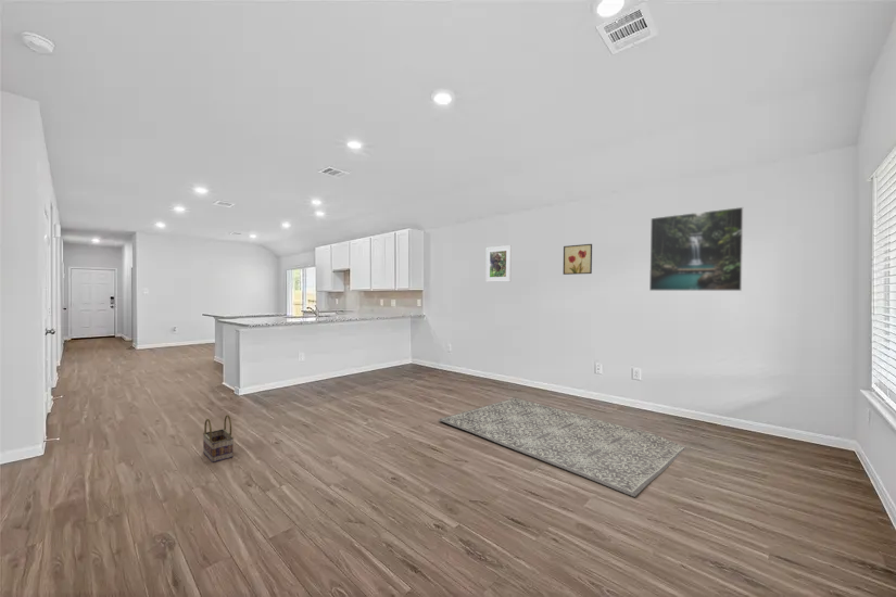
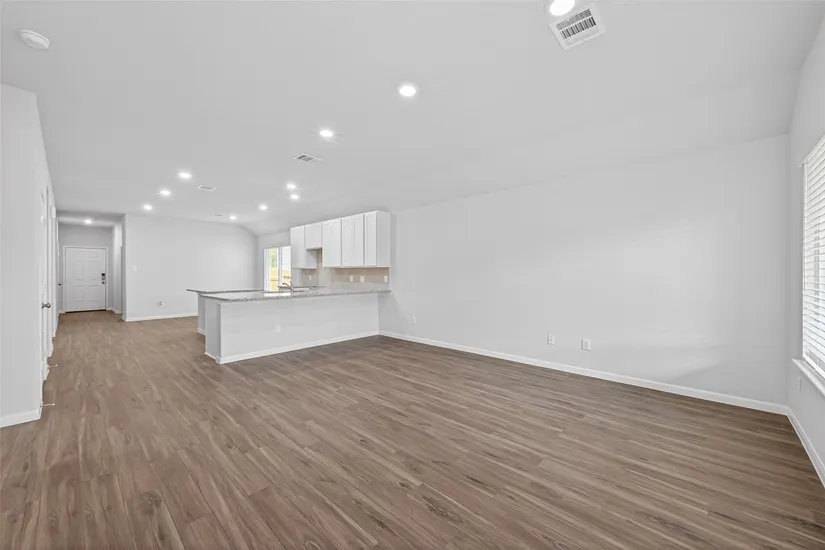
- wall art (577, 259)
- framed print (693, 252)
- basket (217, 435)
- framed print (497, 264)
- rug (555, 431)
